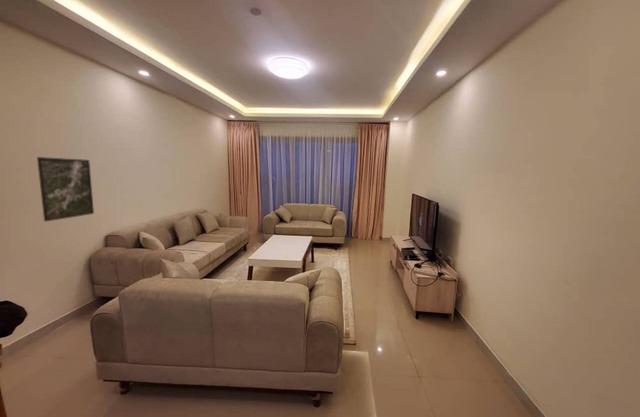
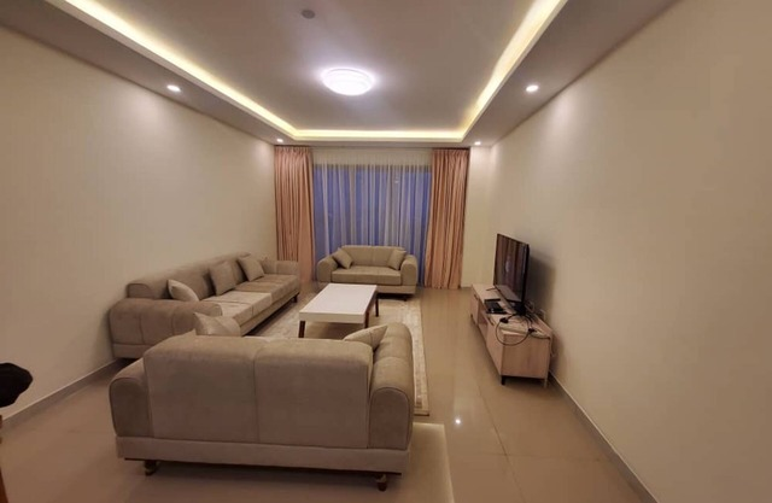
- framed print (68, 188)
